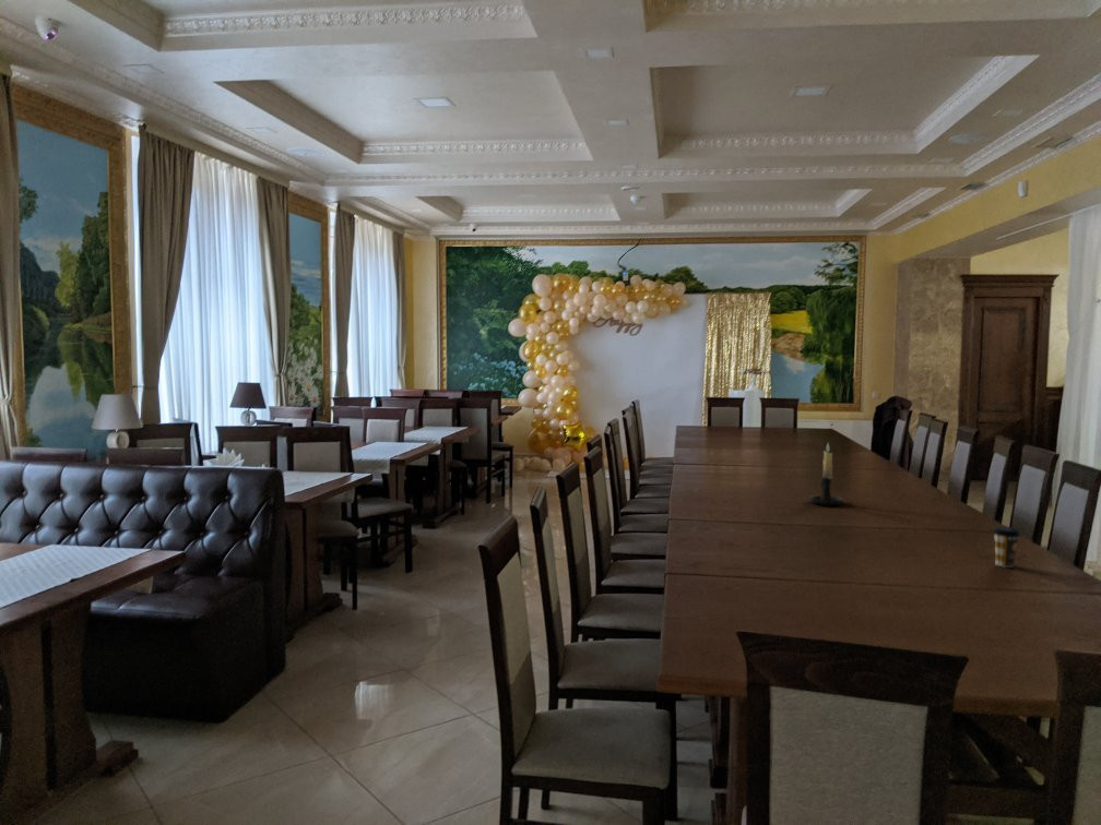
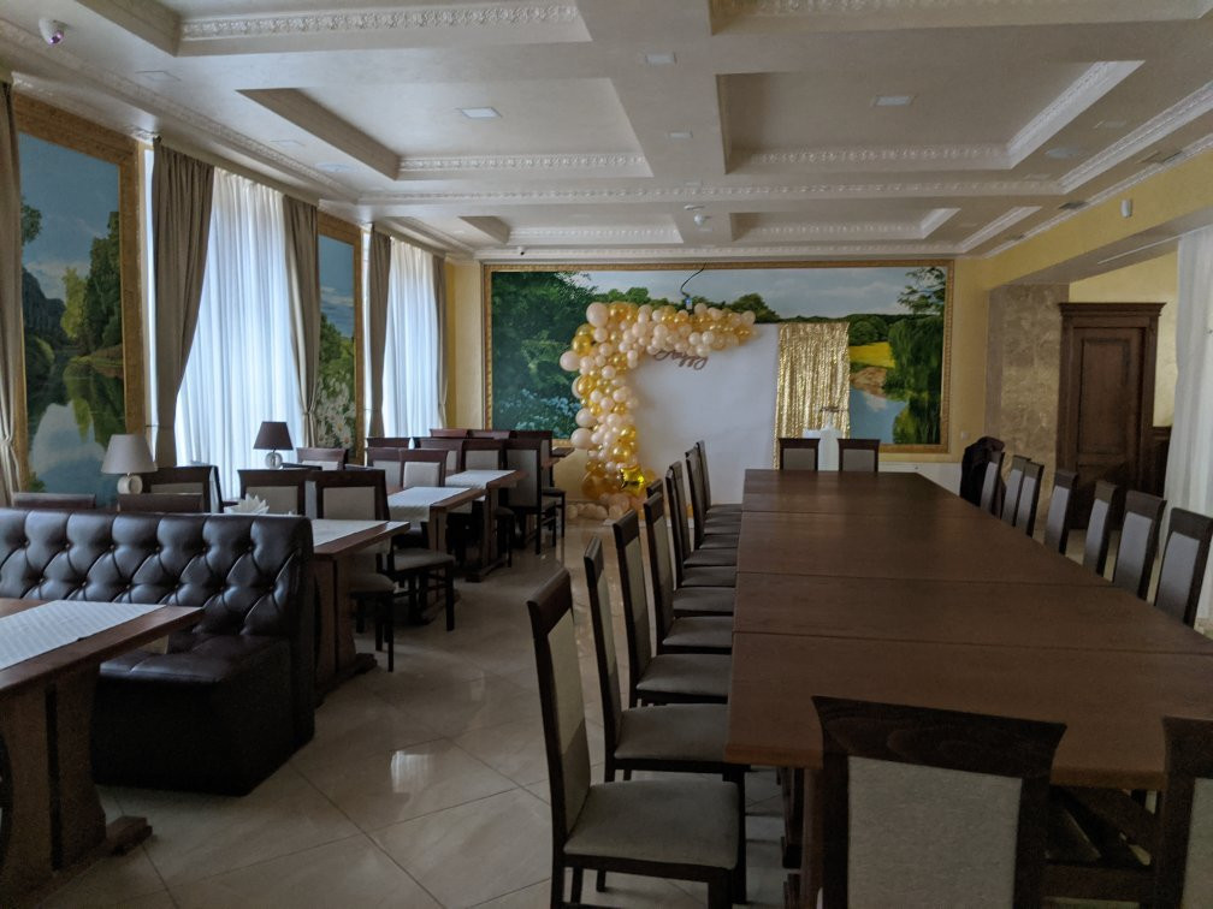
- candle holder (826, 471)
- coffee cup (1005, 547)
